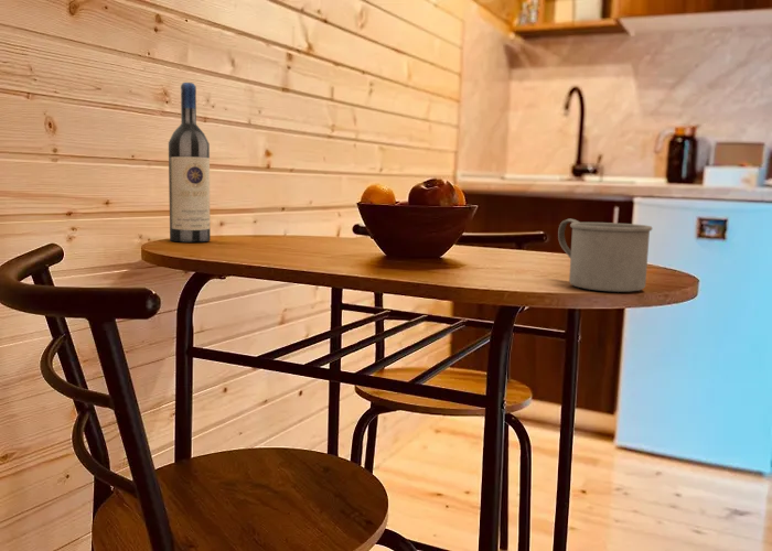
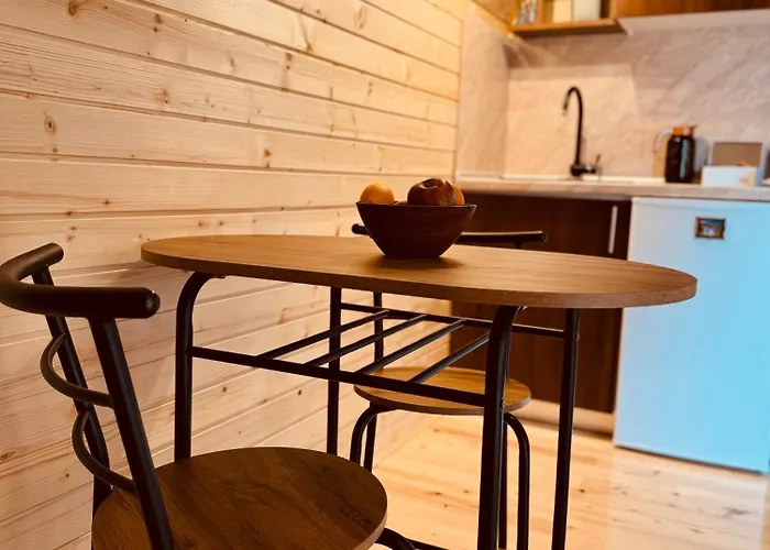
- wine bottle (189, 162)
- mug (602, 253)
